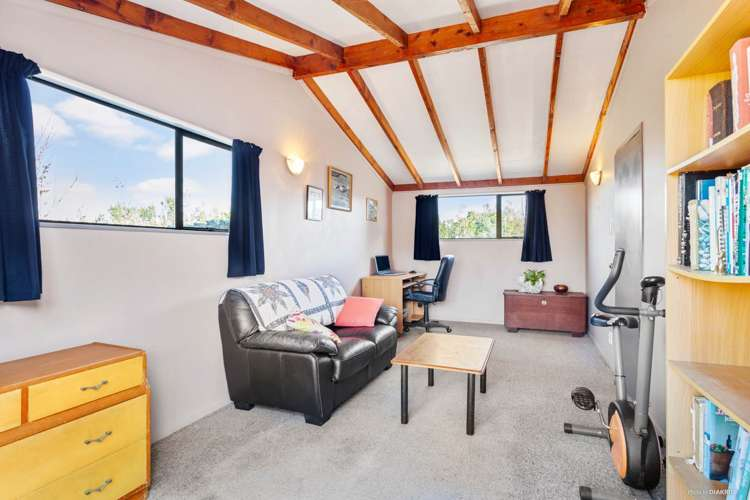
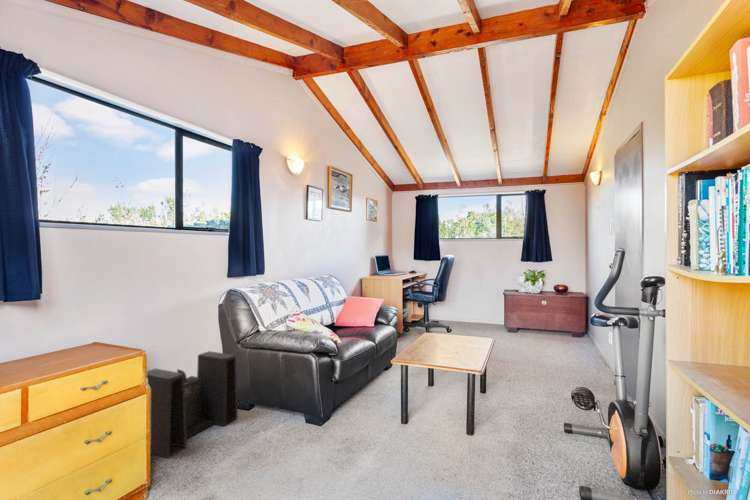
+ speaker (190, 397)
